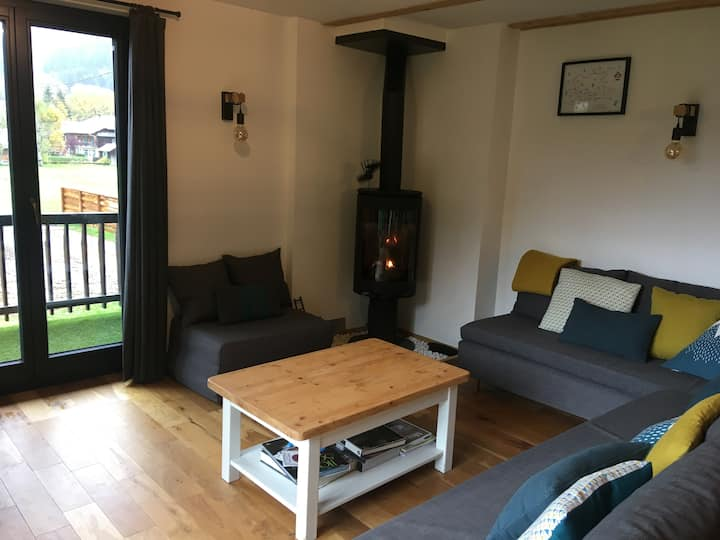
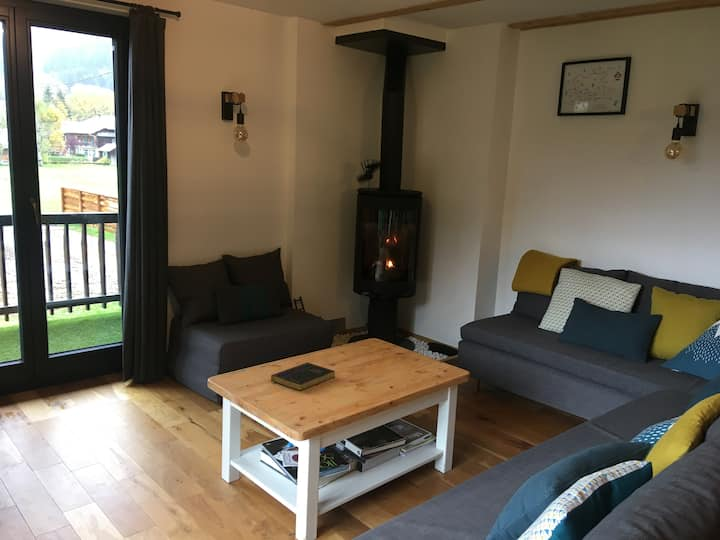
+ book (302, 376)
